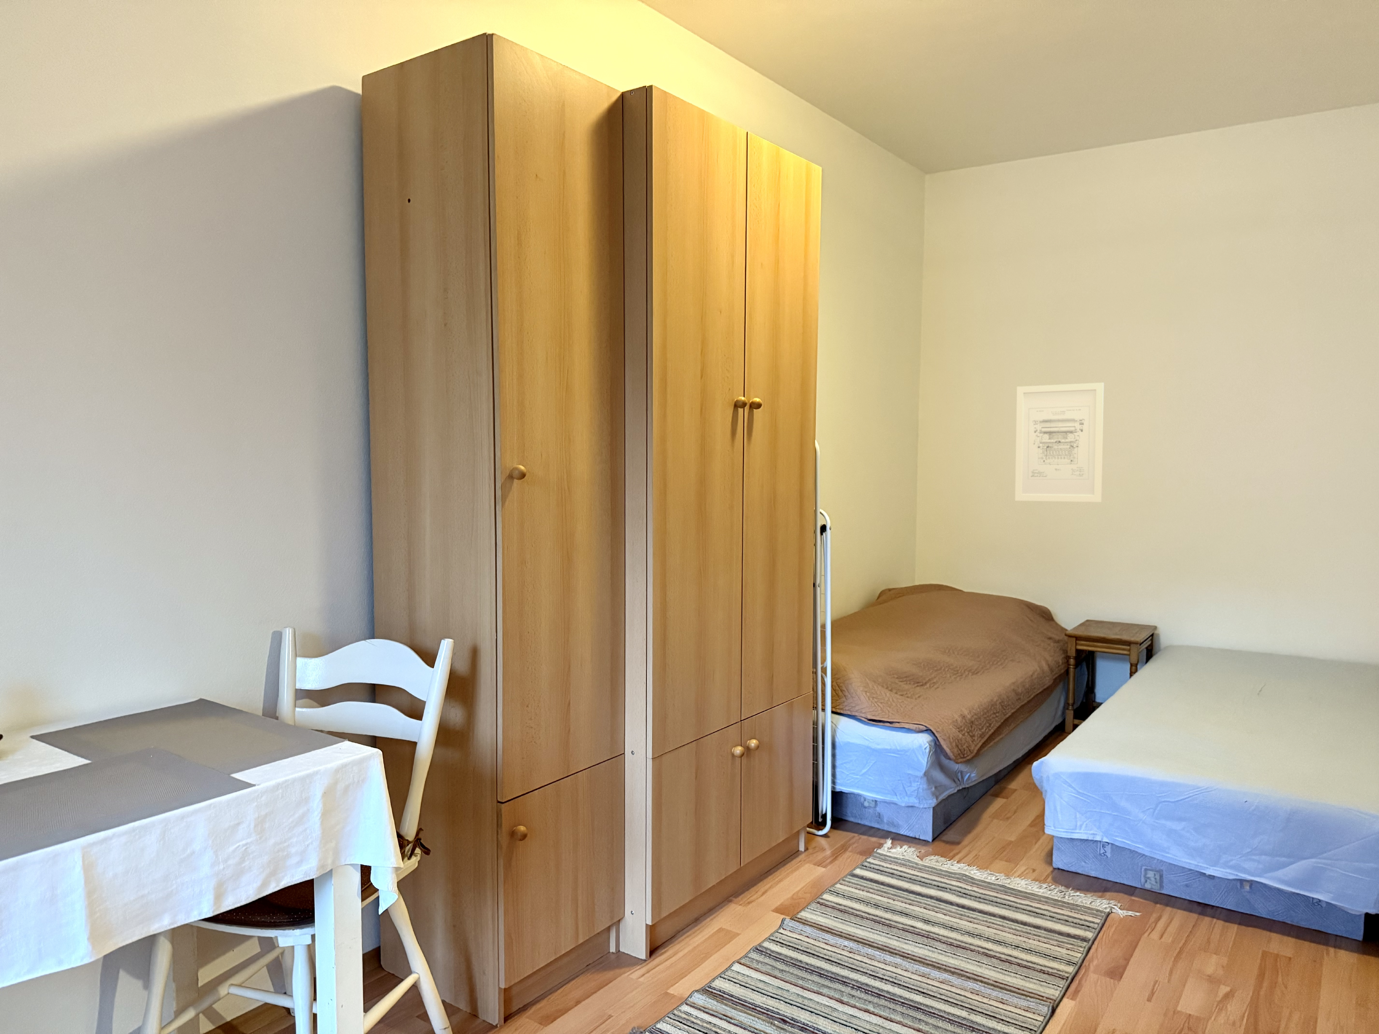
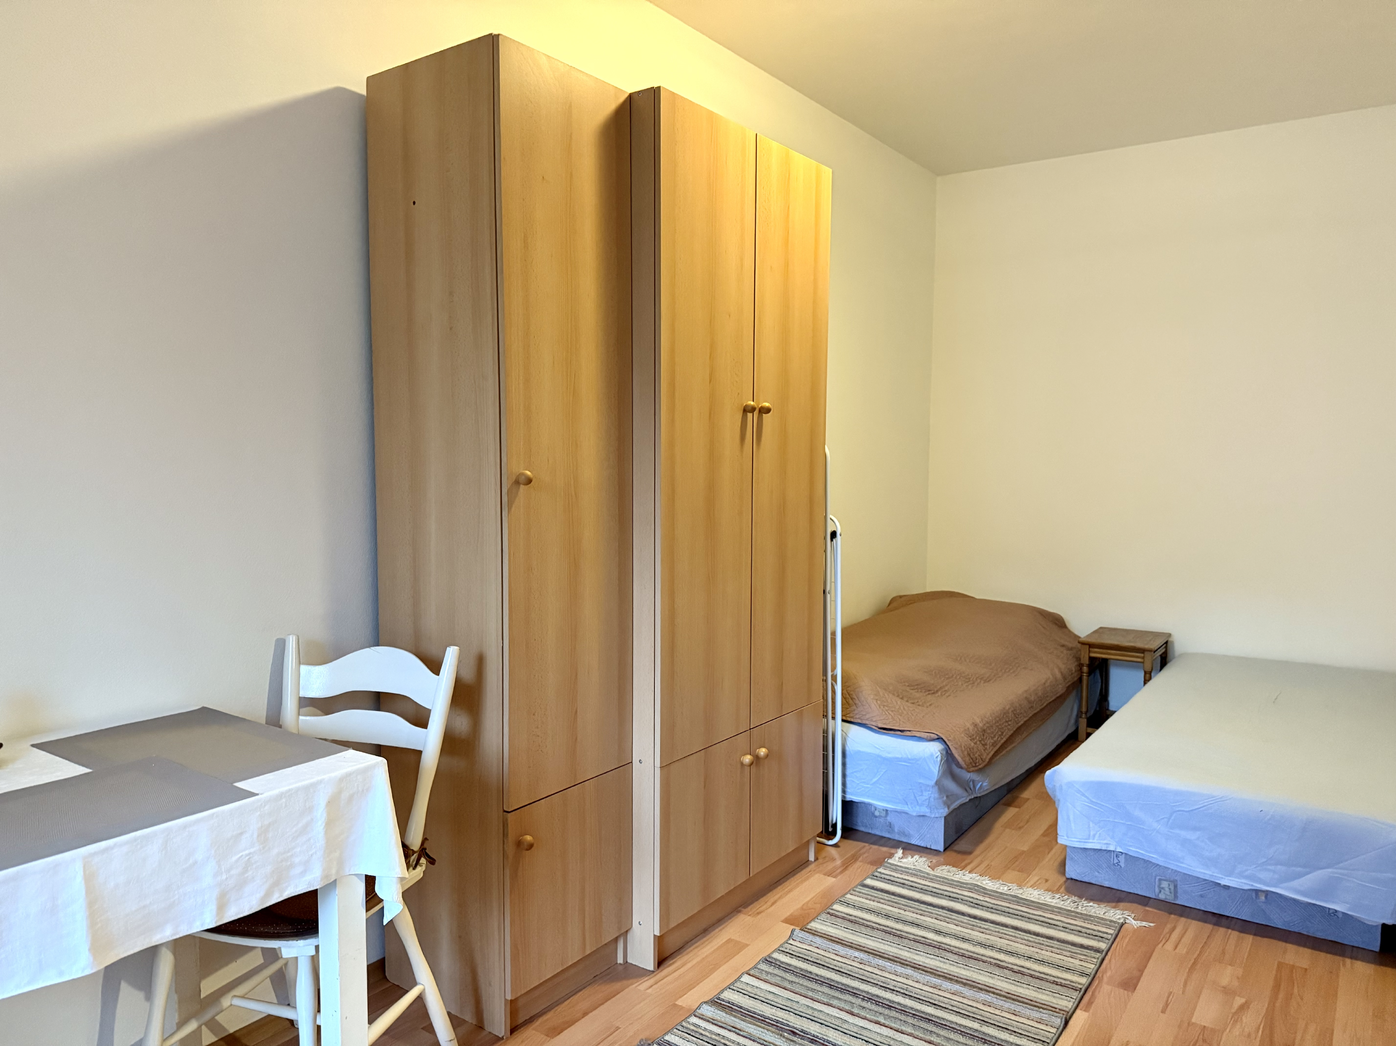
- wall art (1059, 443)
